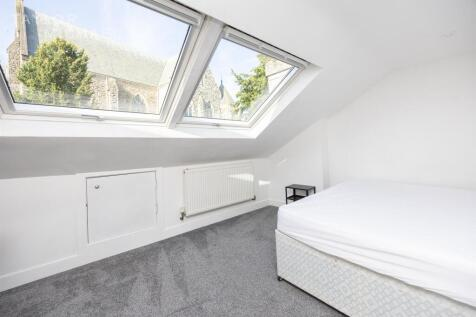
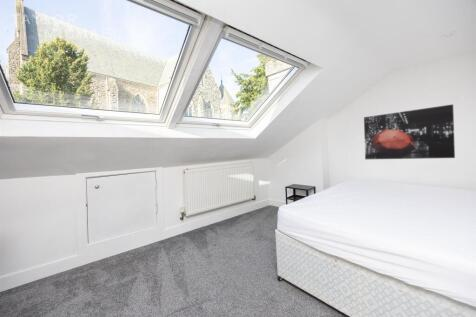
+ wall art (404, 135)
